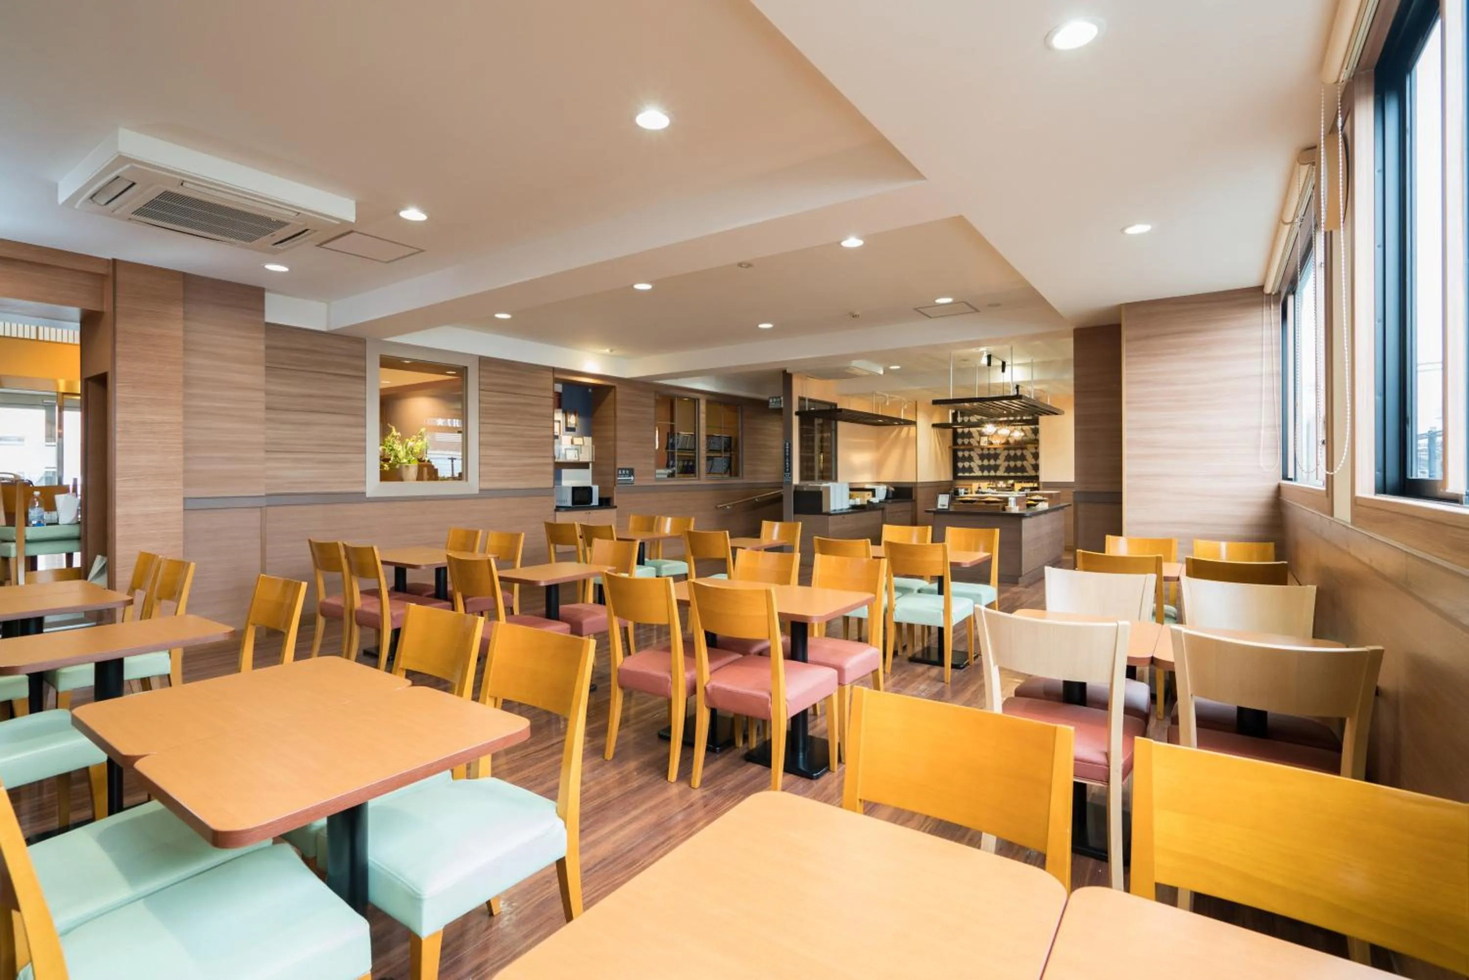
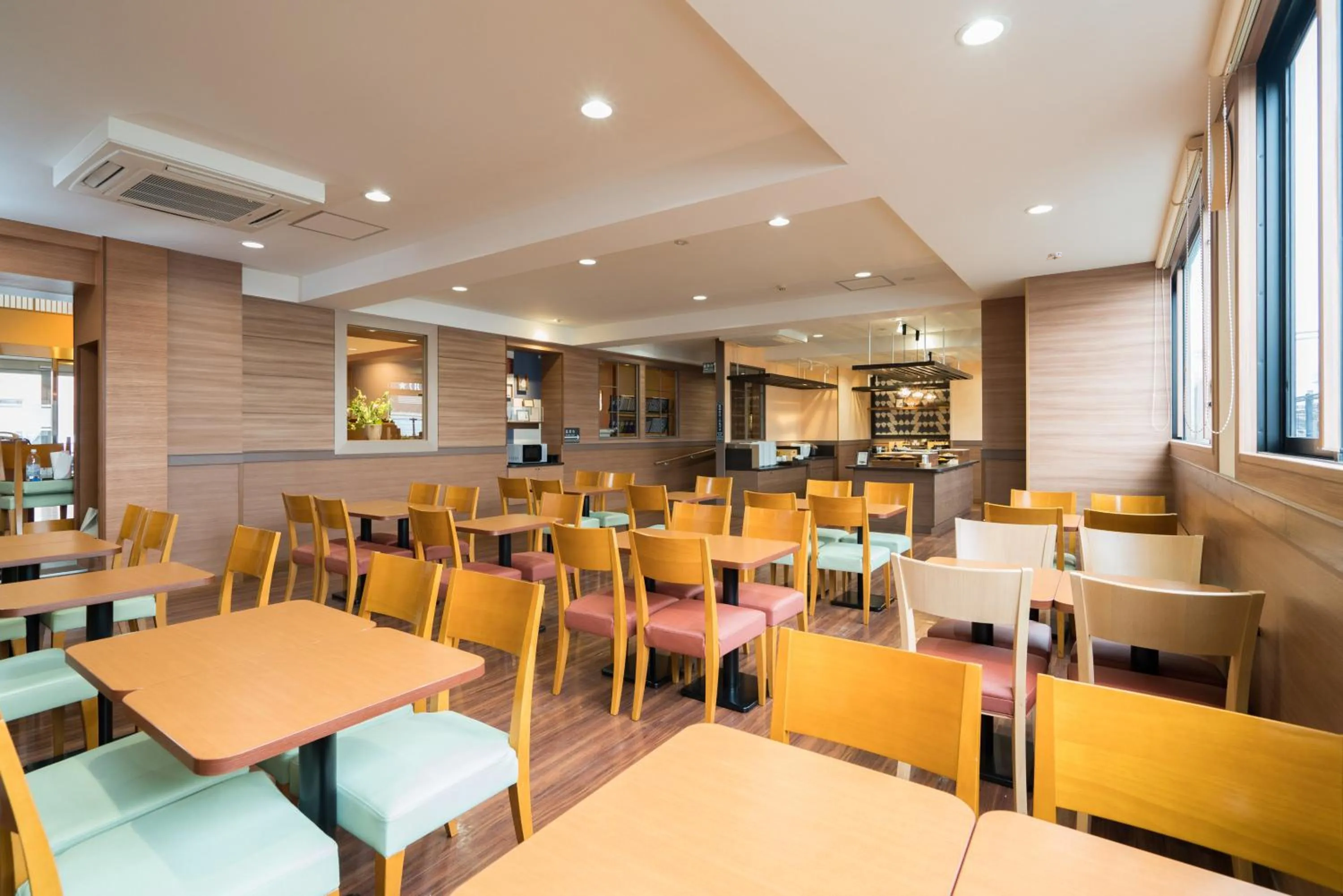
+ smoke detector (1054, 256)
